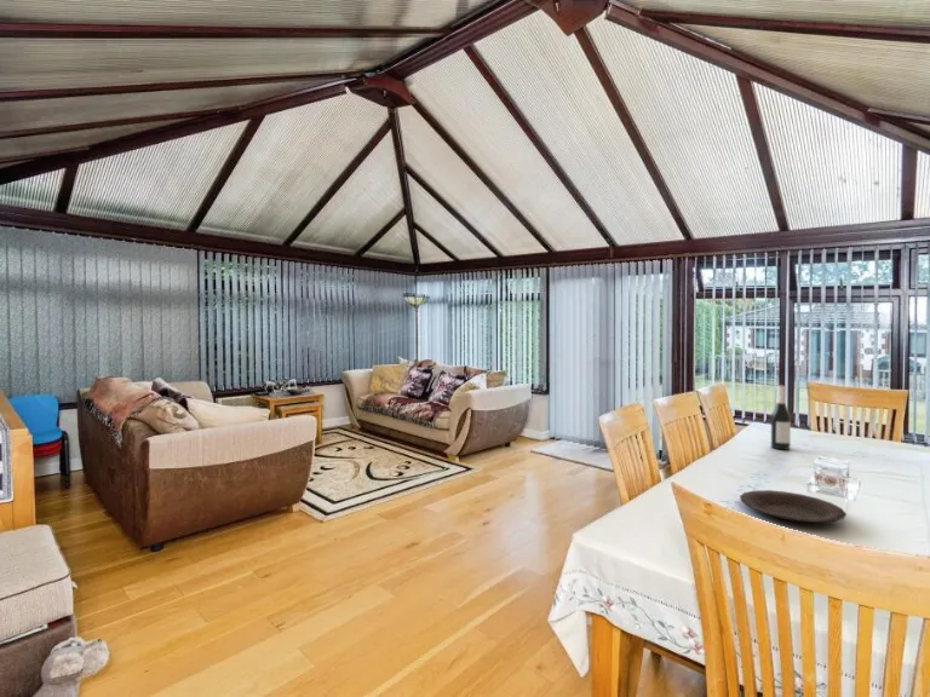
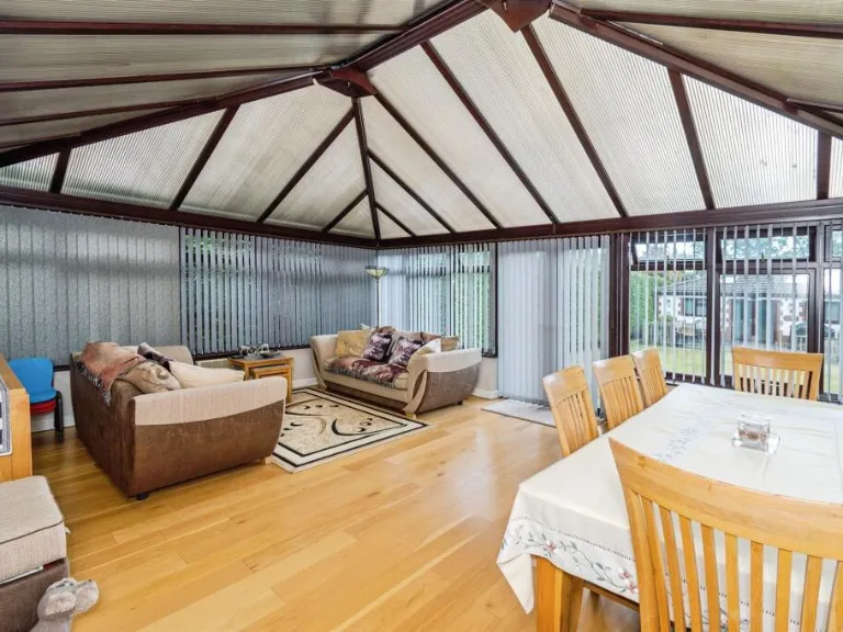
- plate (790, 508)
- wine bottle (780, 416)
